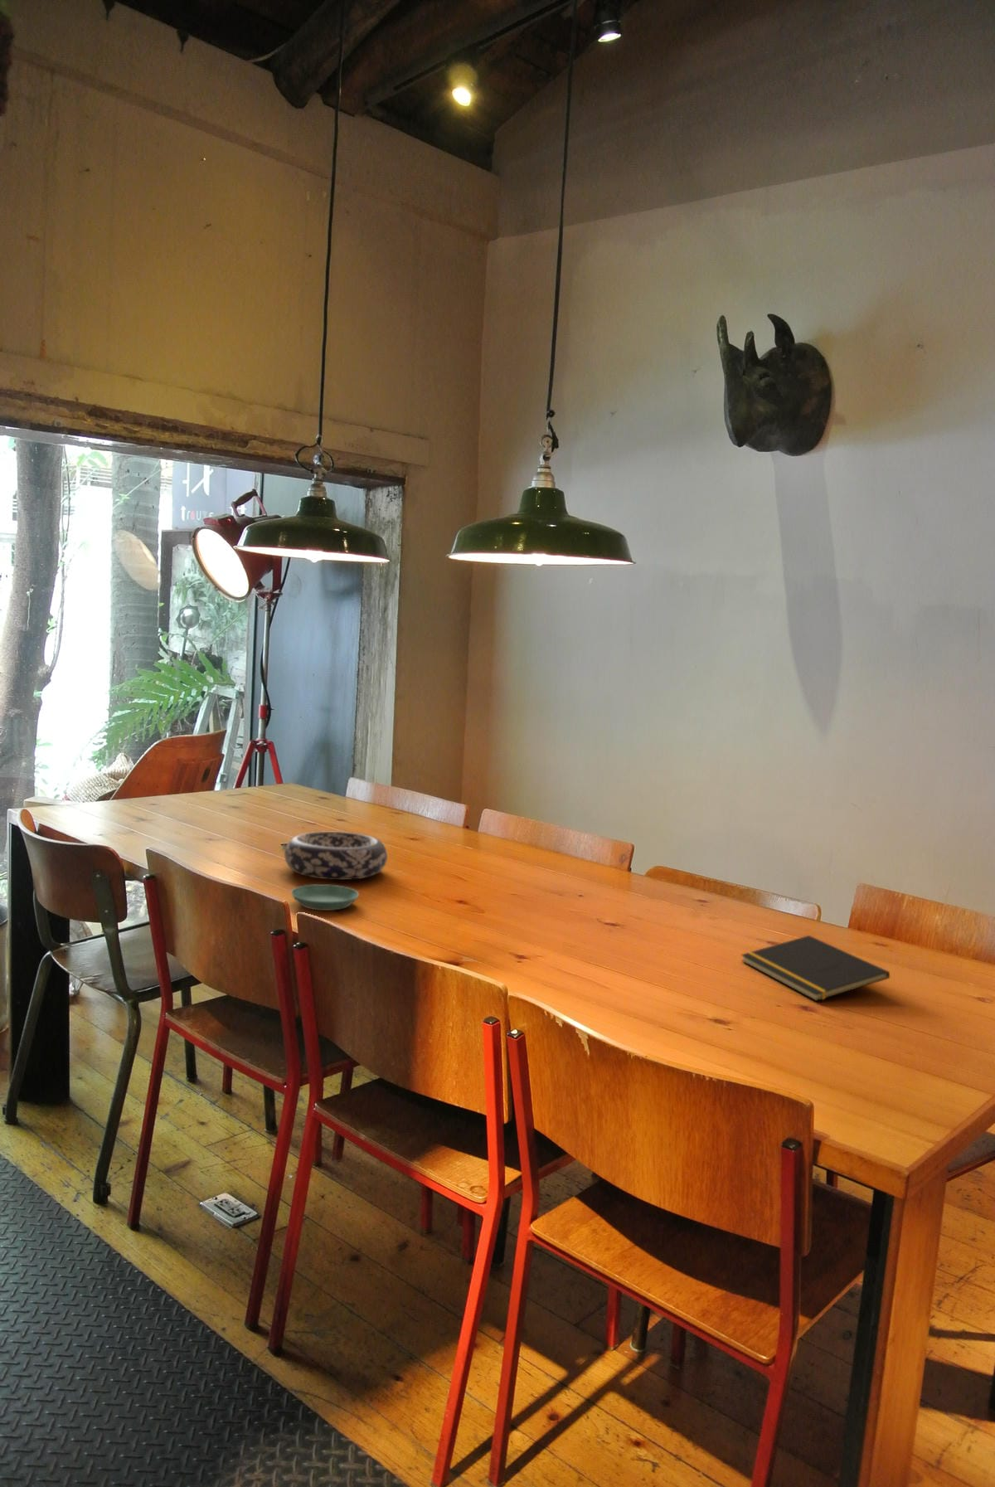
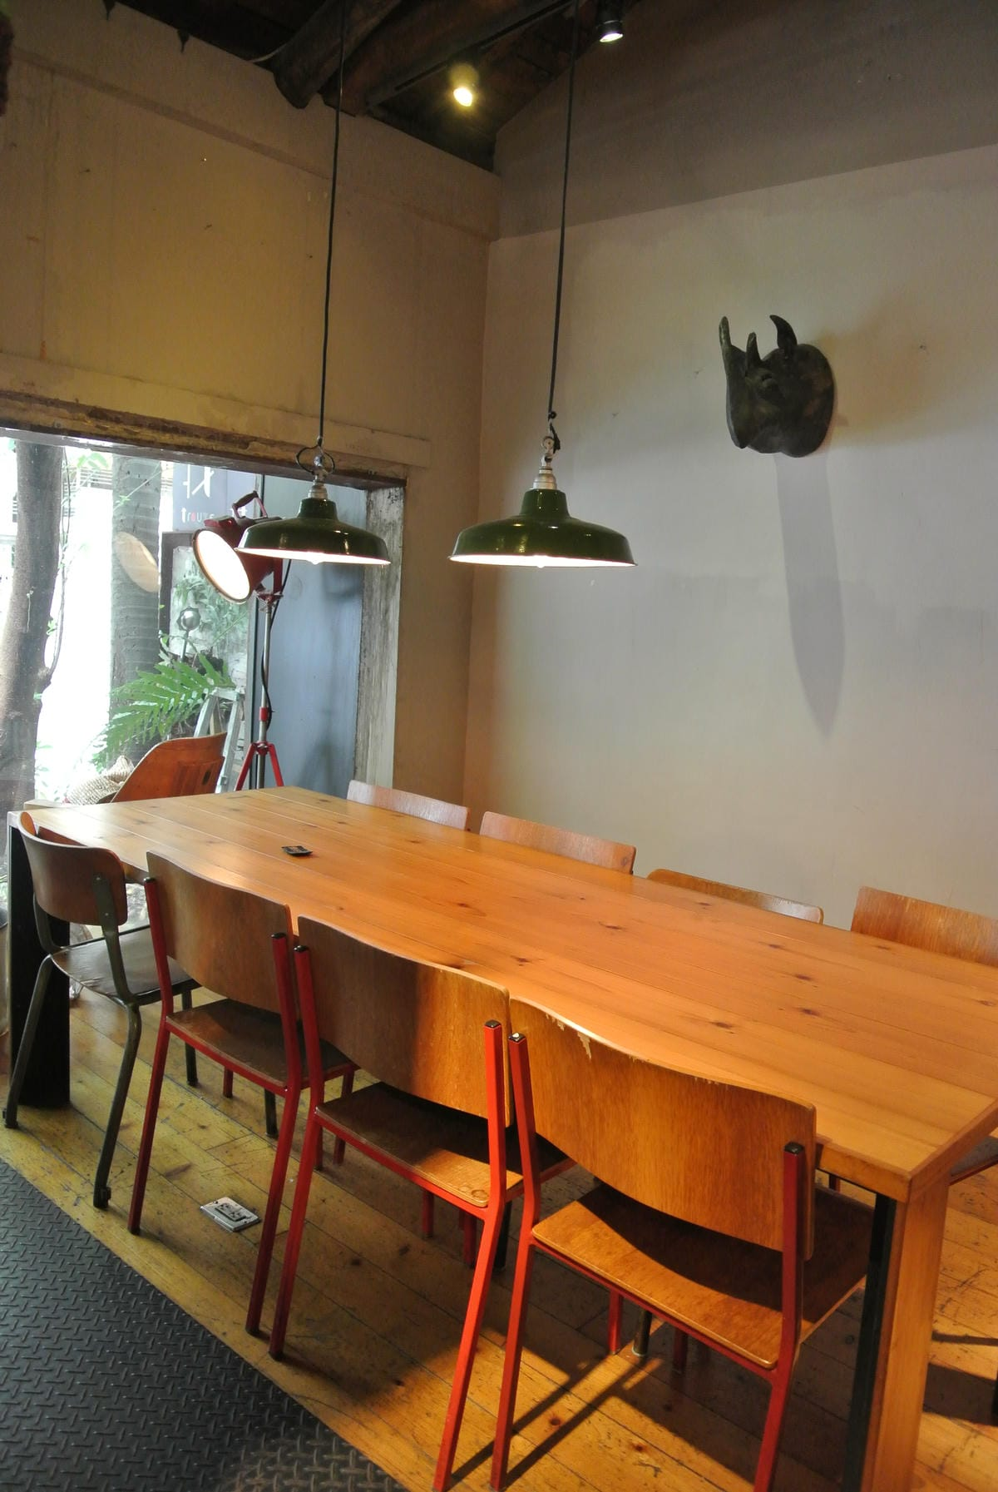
- notepad (813, 965)
- saucer (324, 898)
- decorative bowl (335, 855)
